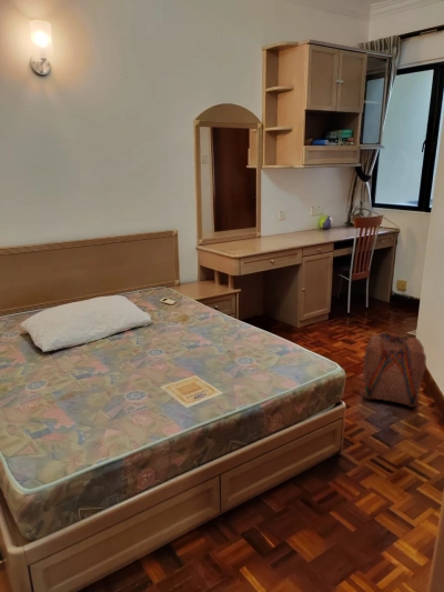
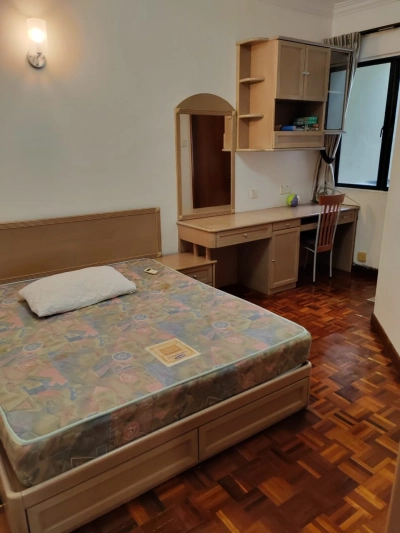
- backpack (393, 368)
